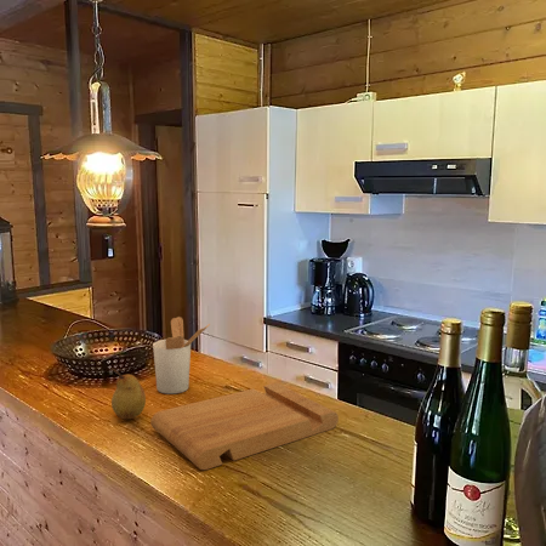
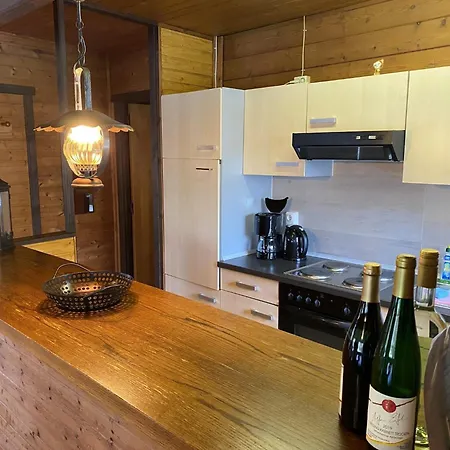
- fruit (127, 392)
- cutting board (245, 420)
- utensil holder (182, 354)
